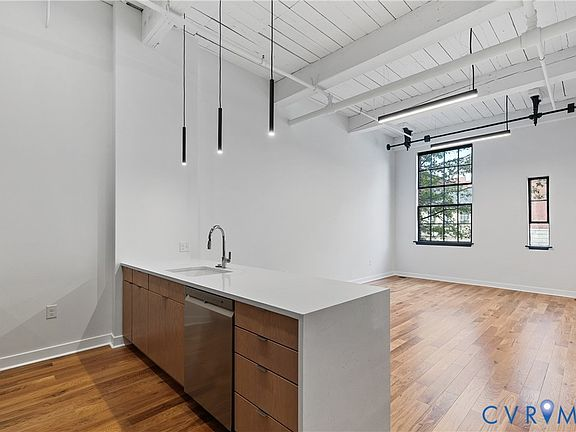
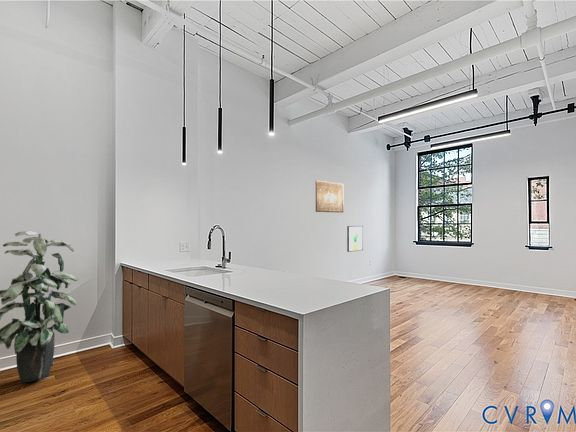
+ wall art (355, 238)
+ indoor plant (33, 303)
+ wall art (330, 197)
